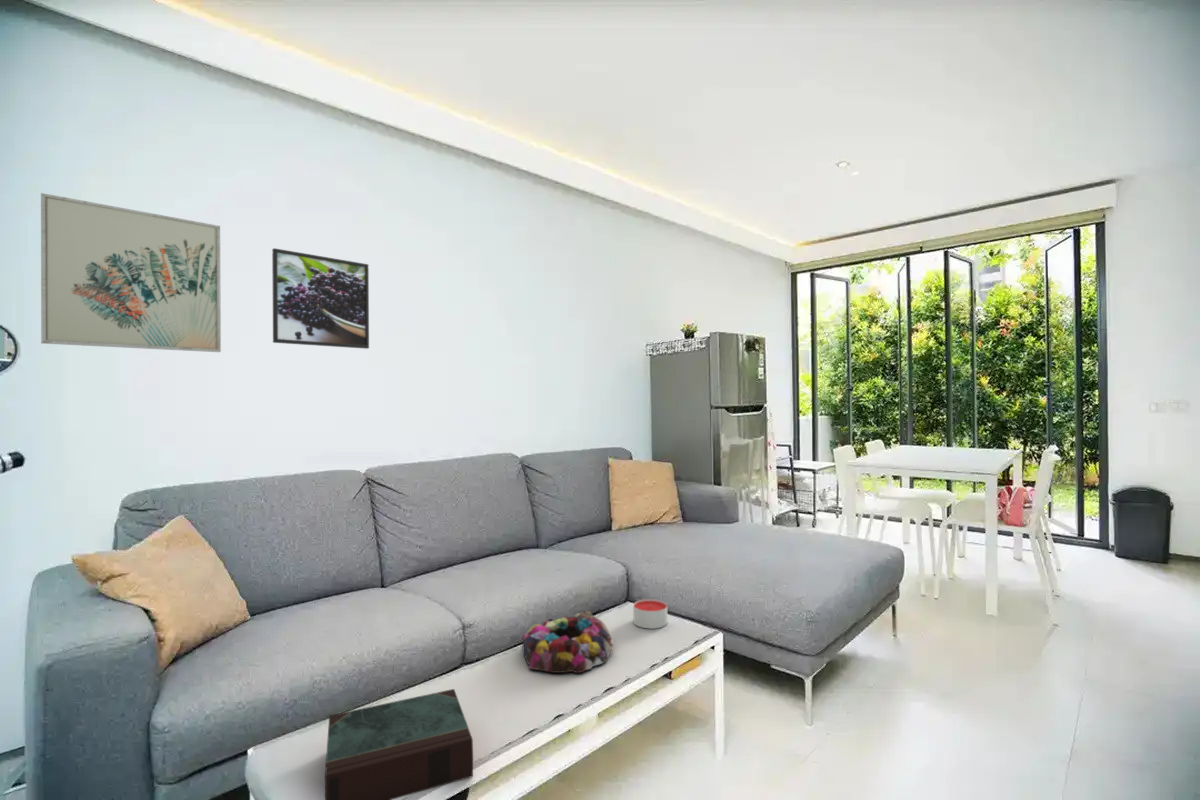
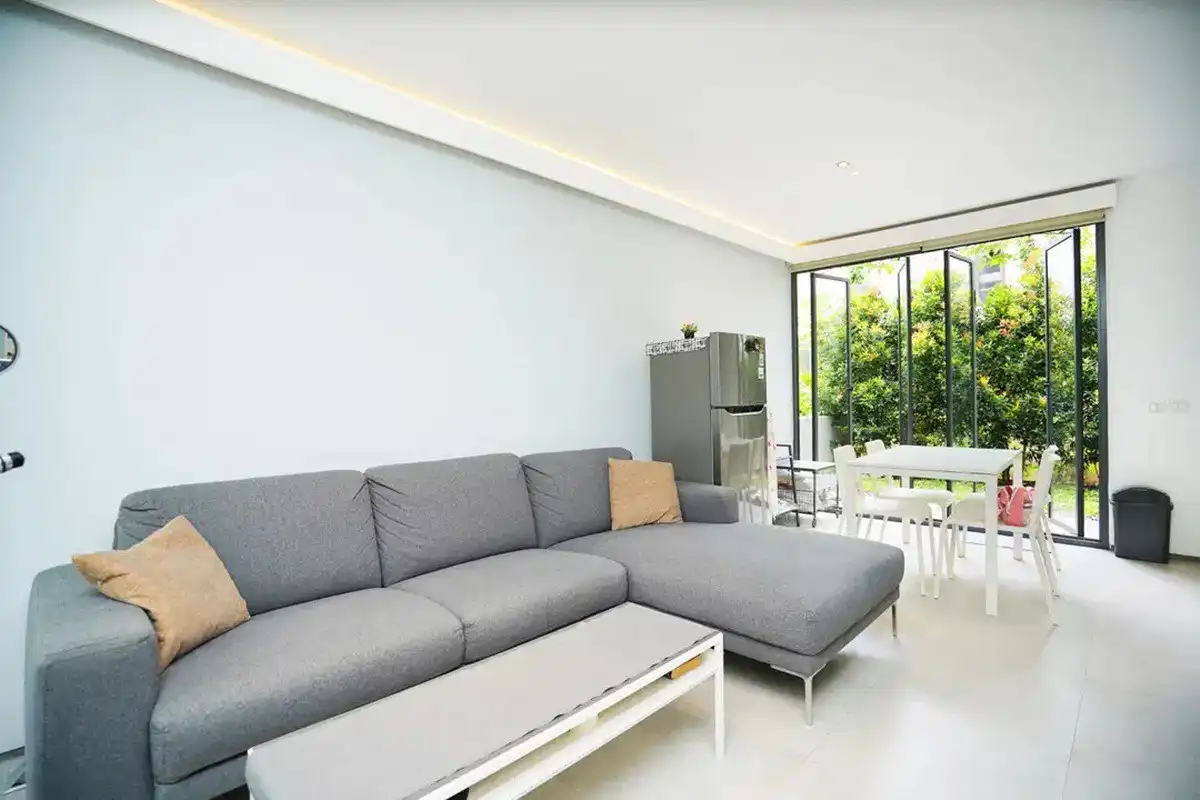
- book (398, 745)
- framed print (323, 301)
- wall art (138, 279)
- candle (650, 612)
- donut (567, 635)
